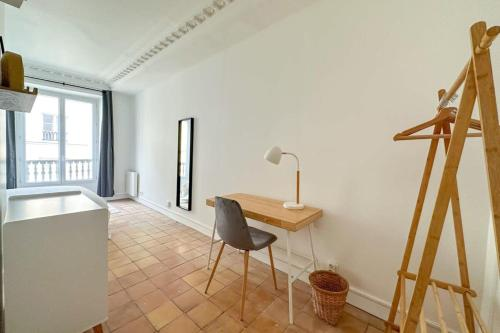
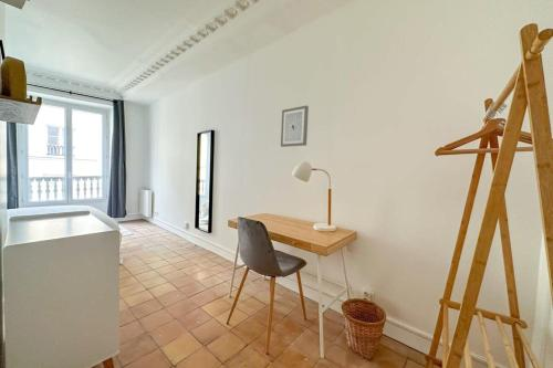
+ wall art (293, 127)
